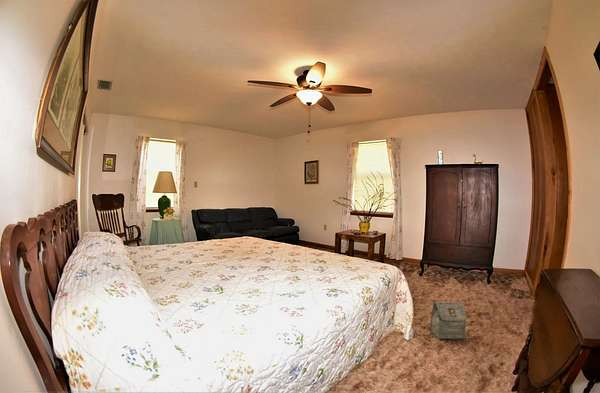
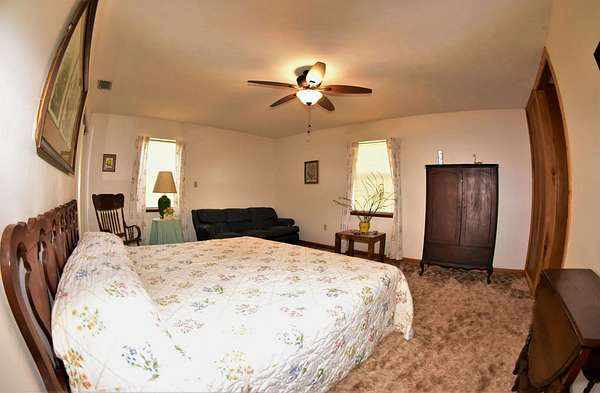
- bag (448, 318)
